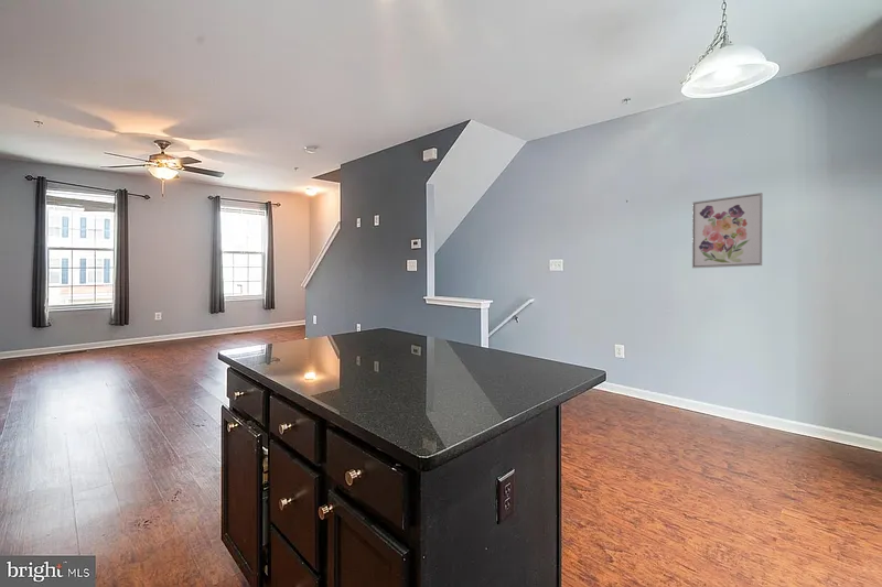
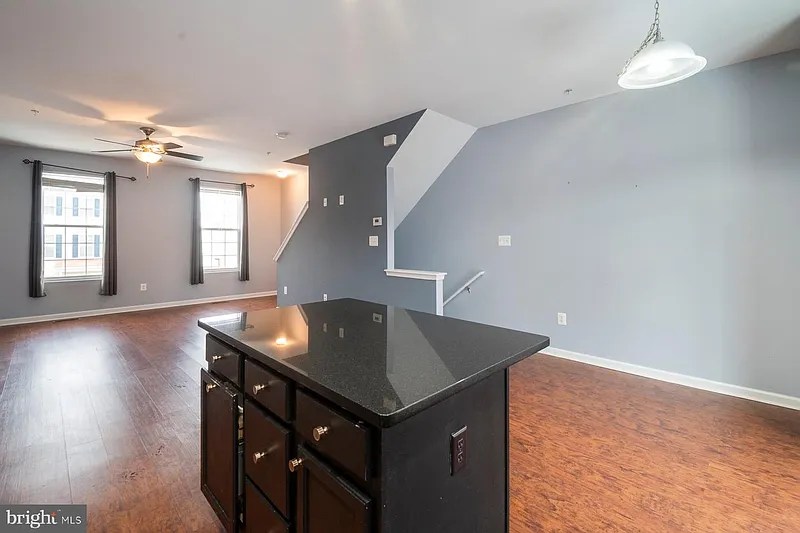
- wall art (725, 232)
